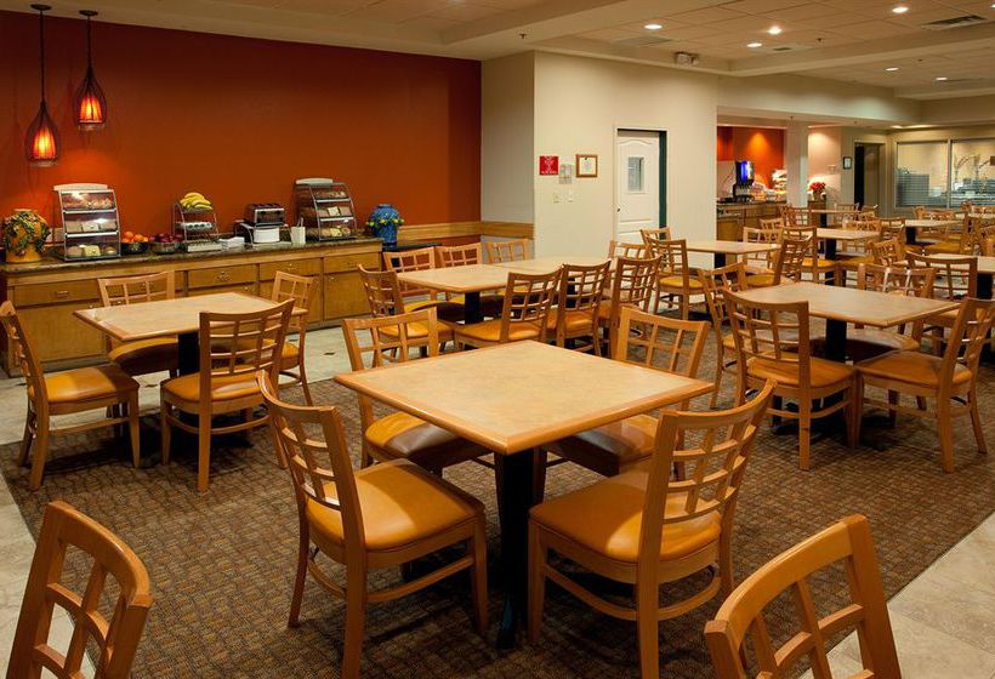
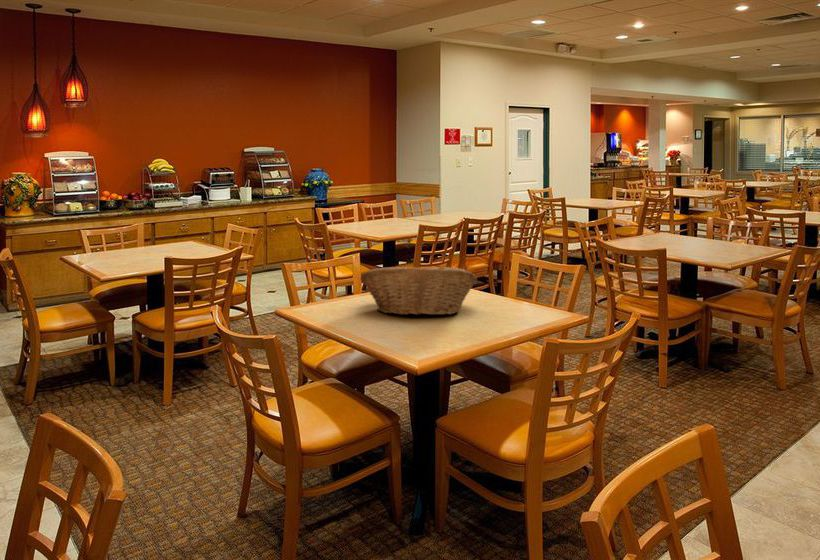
+ fruit basket (418, 288)
